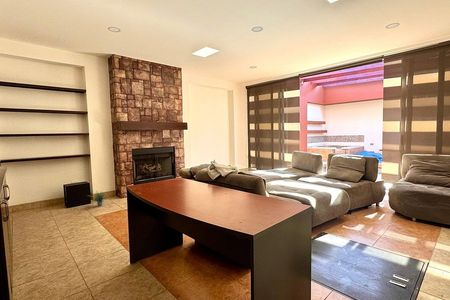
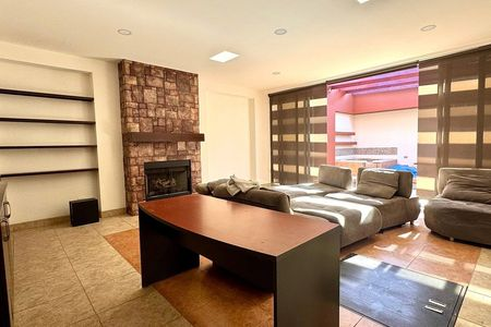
- potted plant (99, 196)
